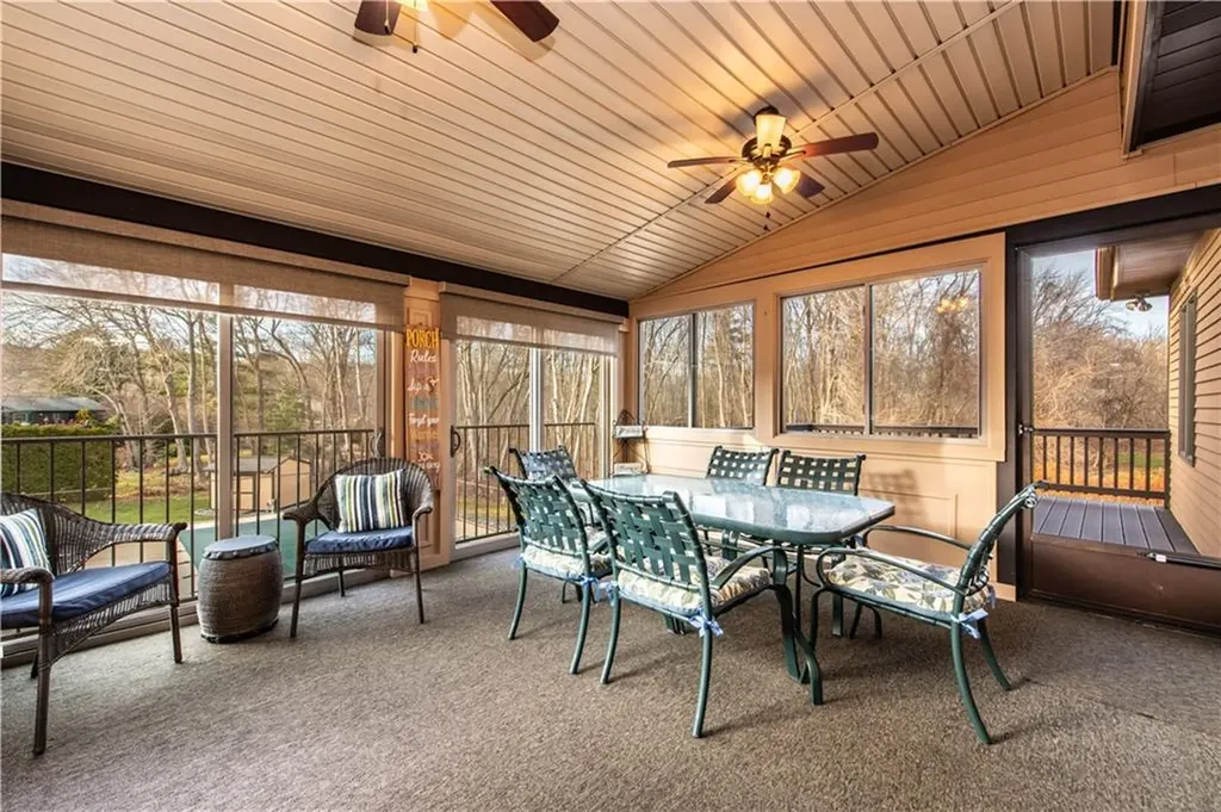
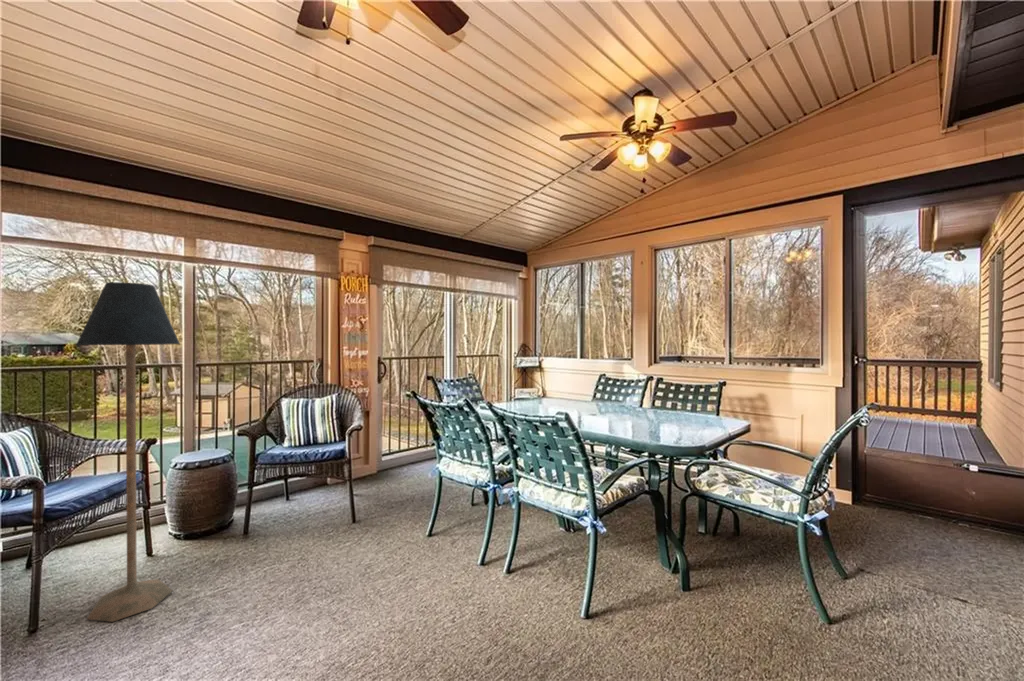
+ floor lamp (130, 442)
